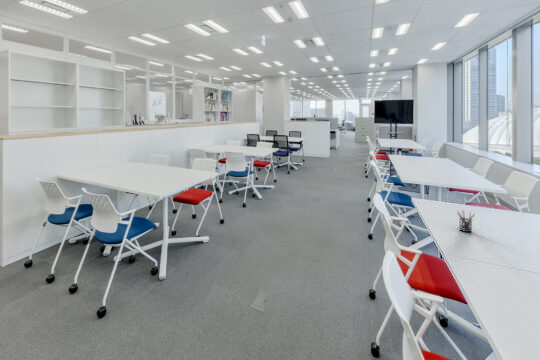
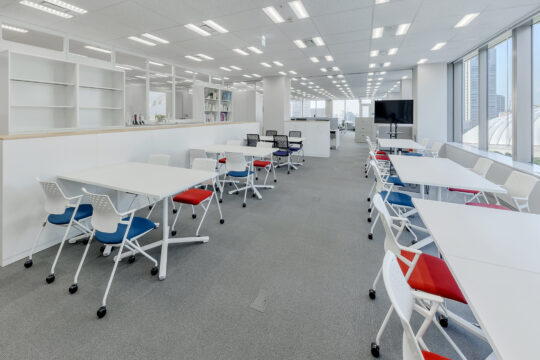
- pen holder (466, 221)
